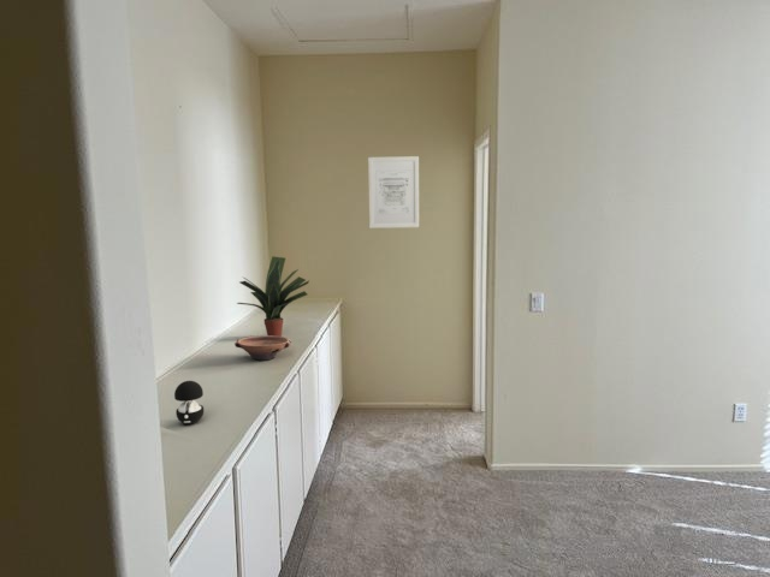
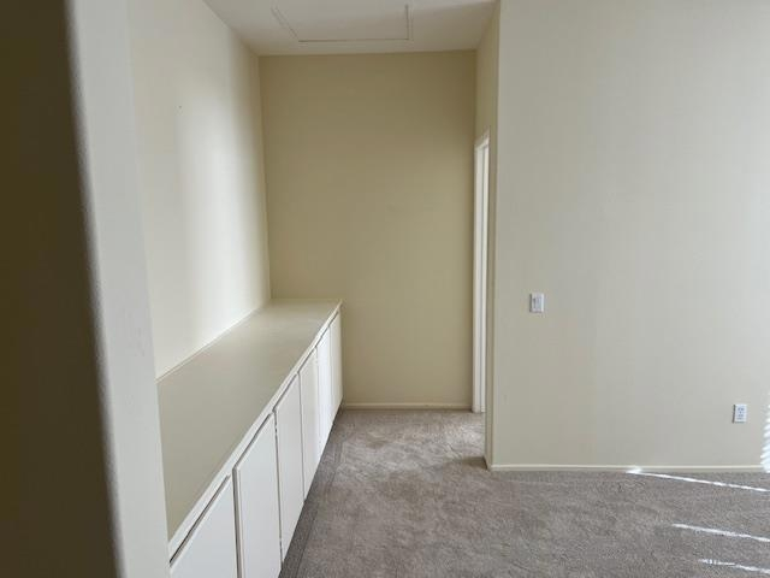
- potted plant (276, 297)
- bowl (263, 349)
- wall art (393, 192)
- speaker (189, 403)
